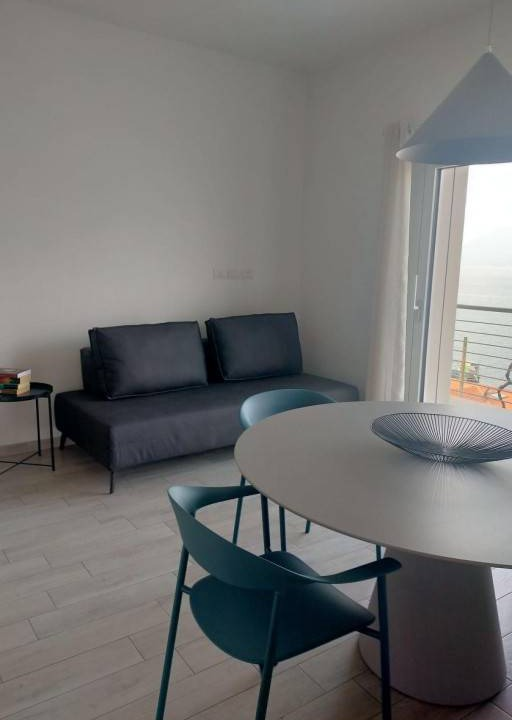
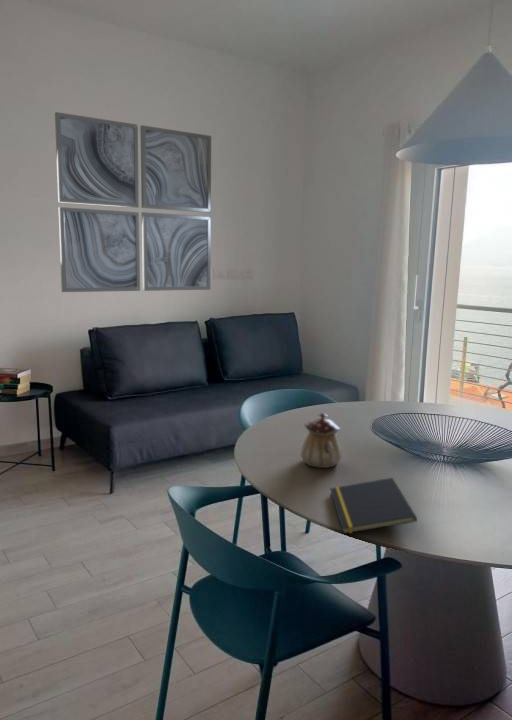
+ teapot (322, 438)
+ notepad (370, 503)
+ wall art (138, 212)
